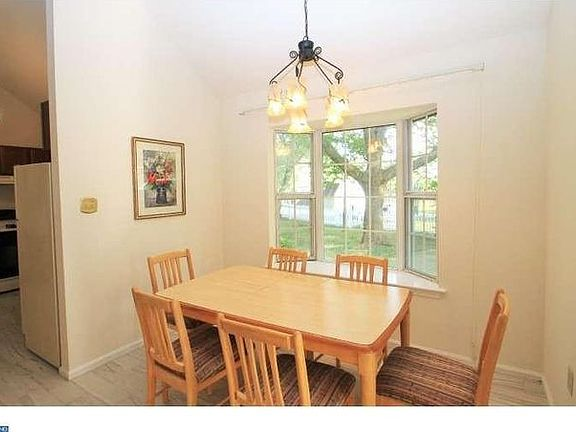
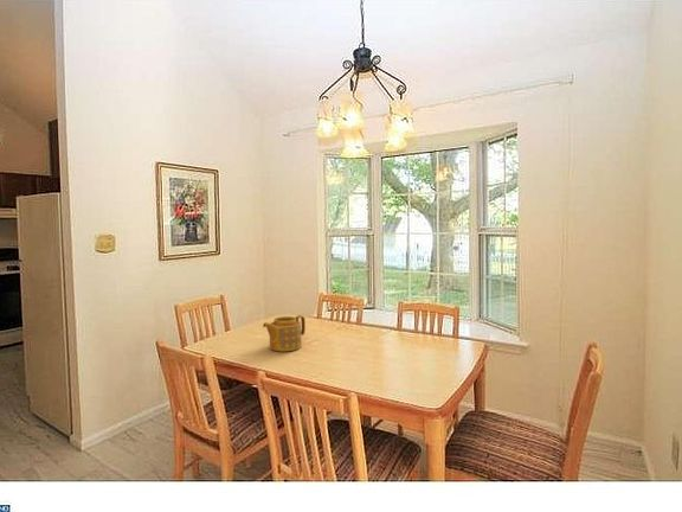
+ teapot (284, 332)
